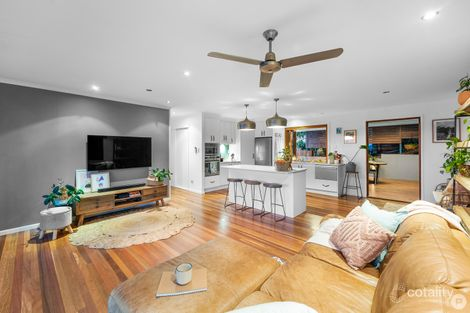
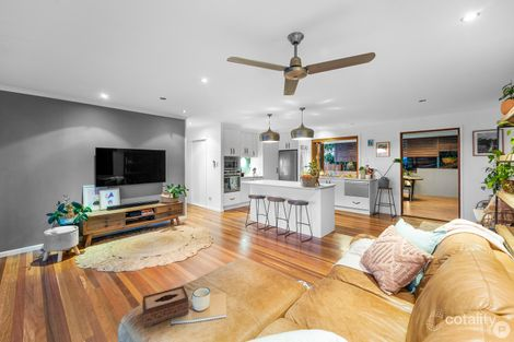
+ tissue box (165, 305)
